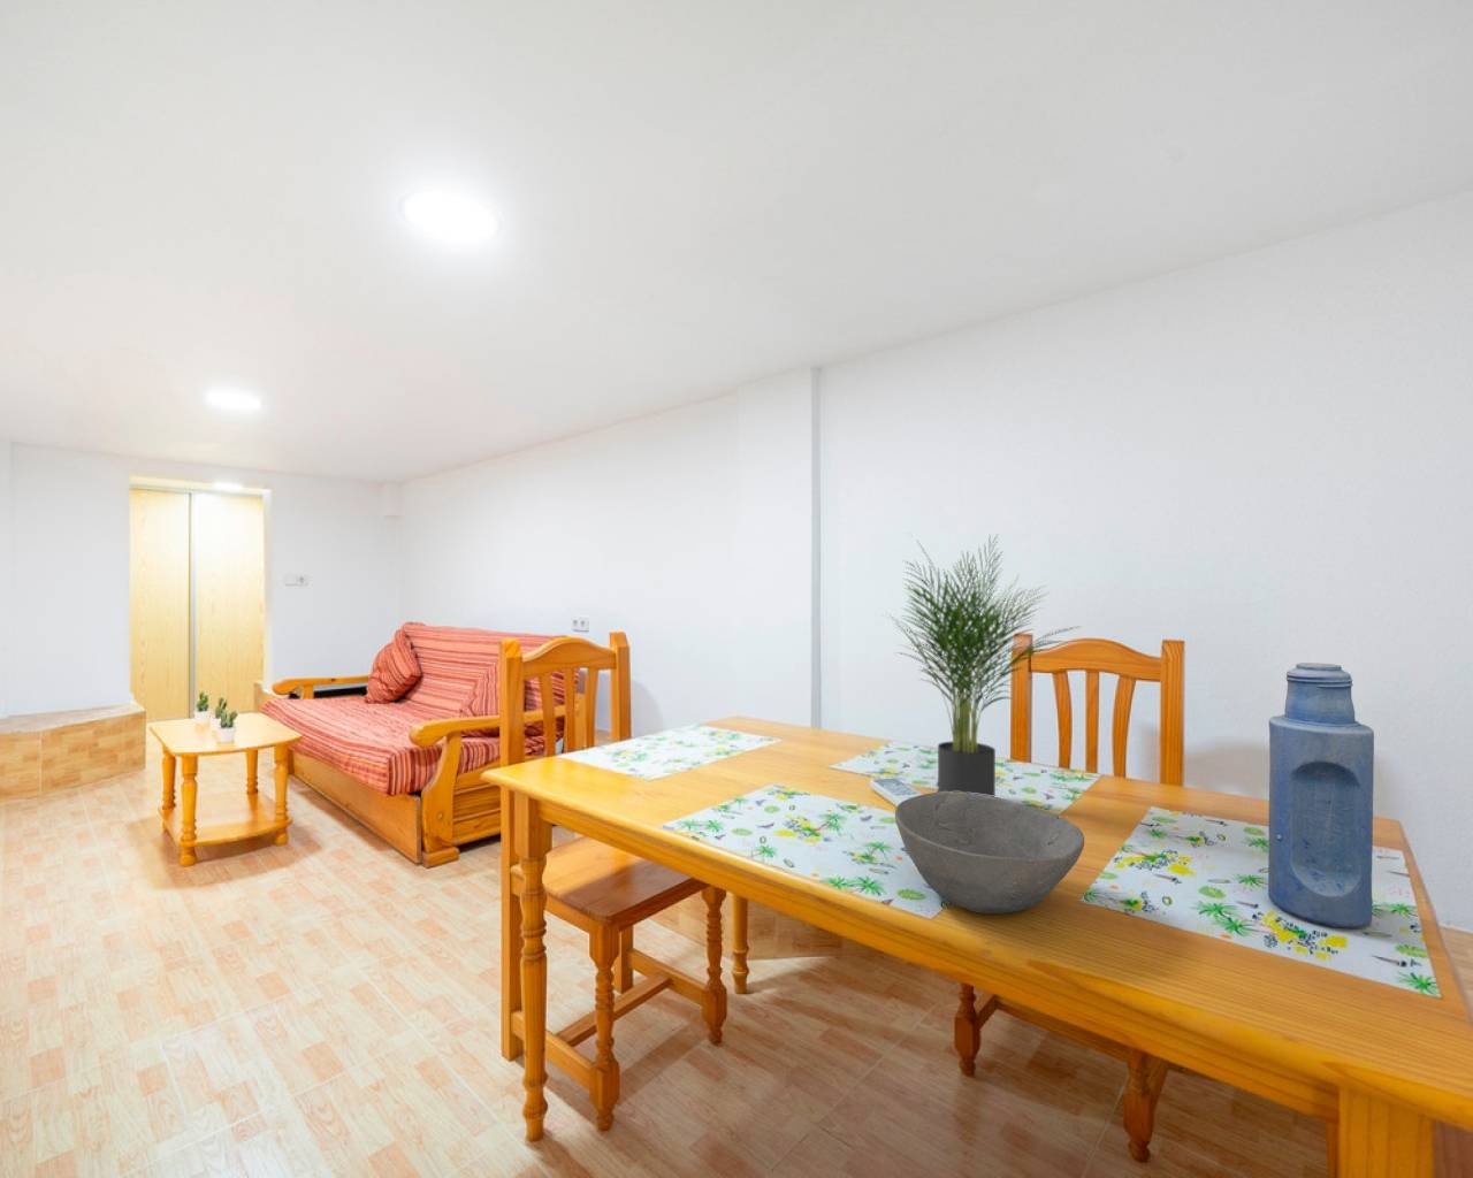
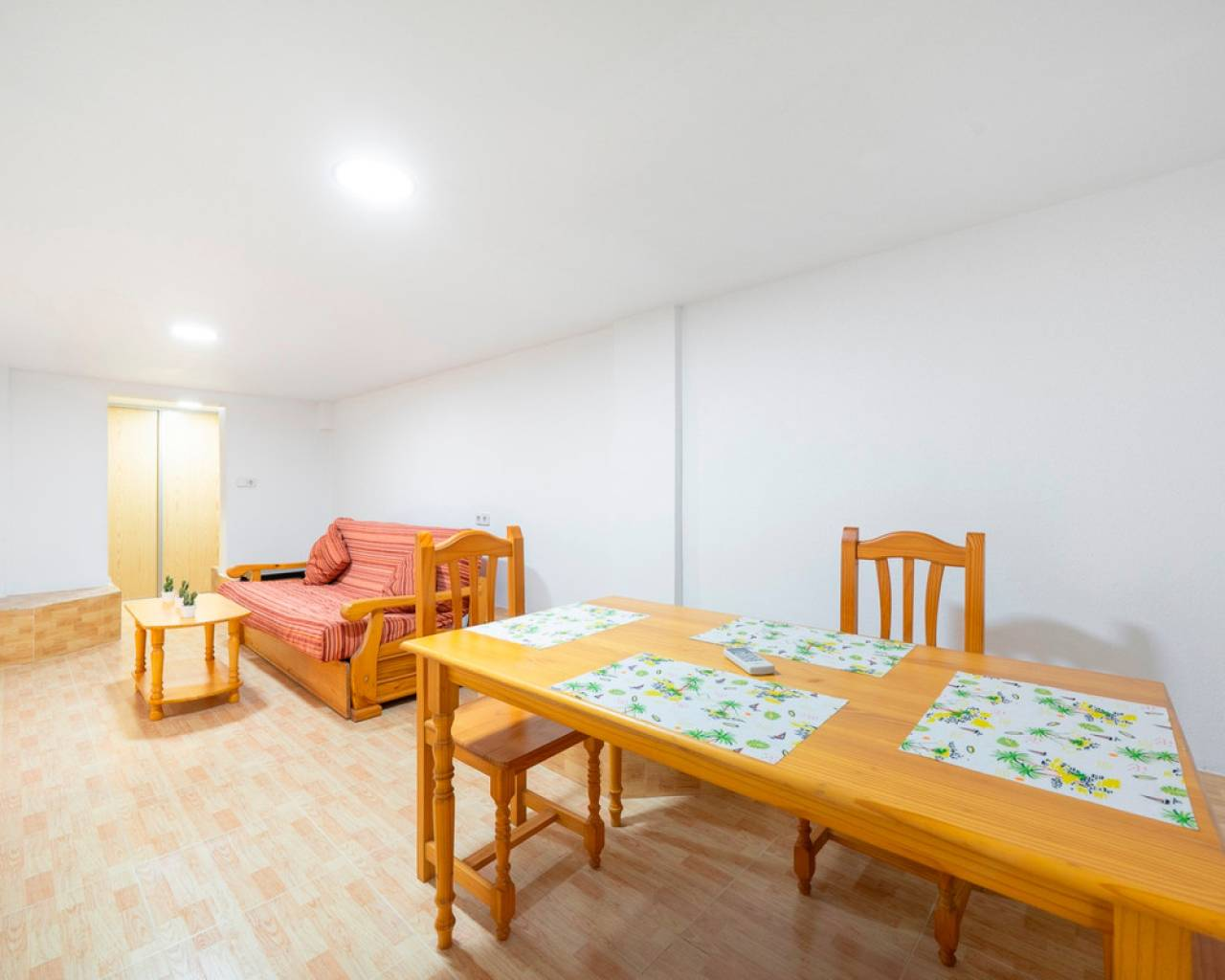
- bottle (1319, 787)
- bowl (984, 856)
- potted plant (980, 665)
